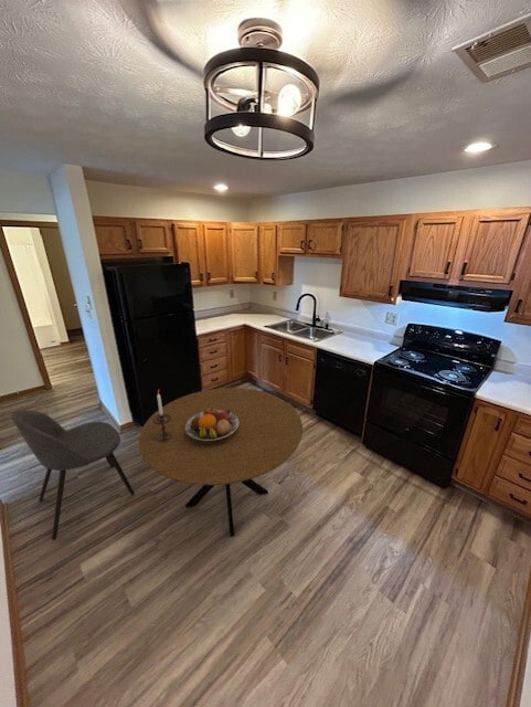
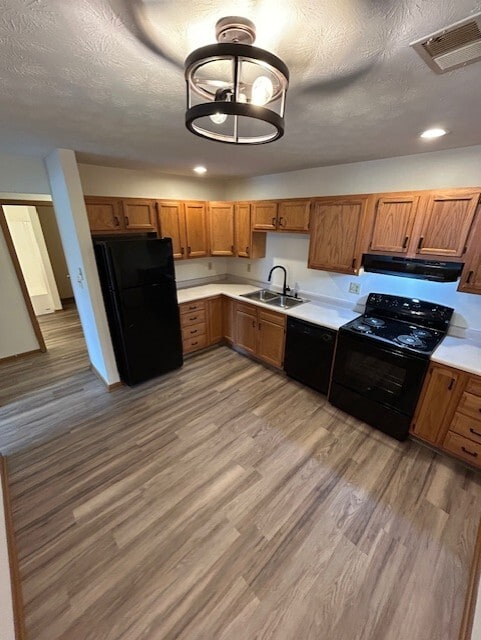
- fruit bowl (212, 421)
- candlestick (161, 413)
- dining table (225, 463)
- dining chair (75, 453)
